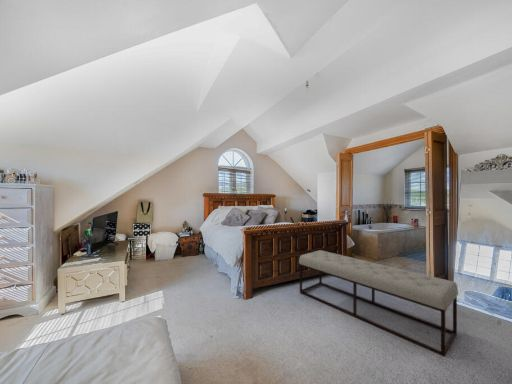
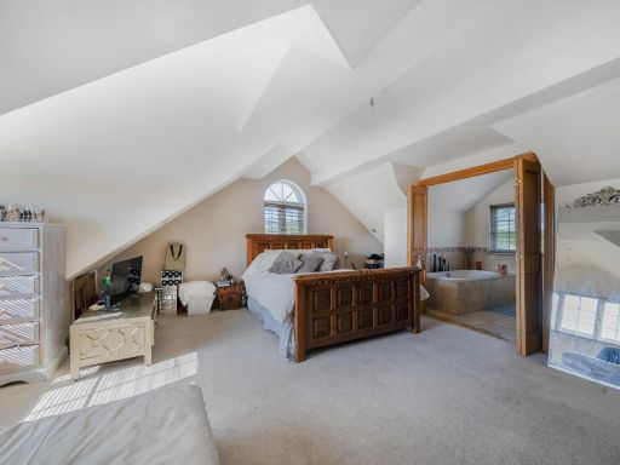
- bench (364, 286)
